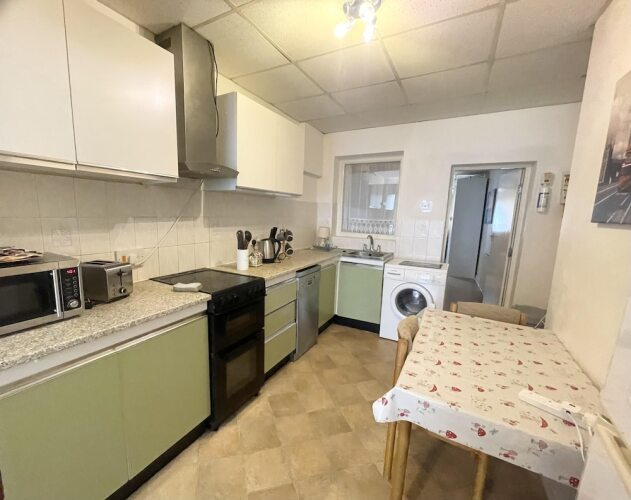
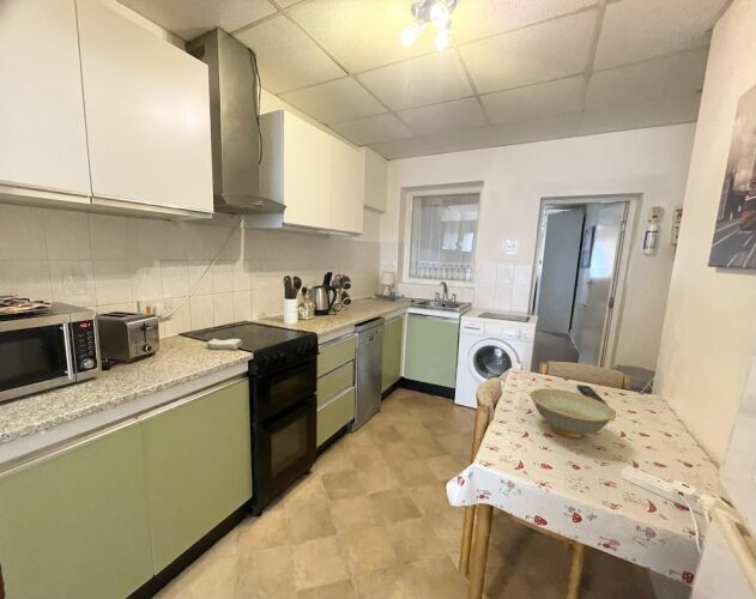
+ dish (569, 416)
+ remote control (592, 397)
